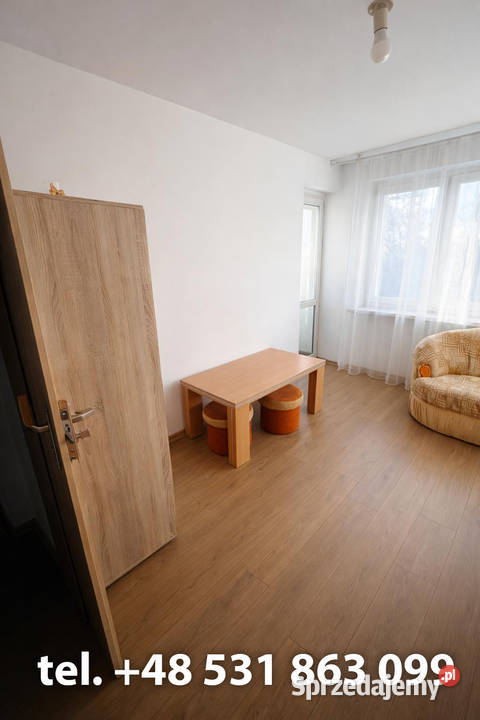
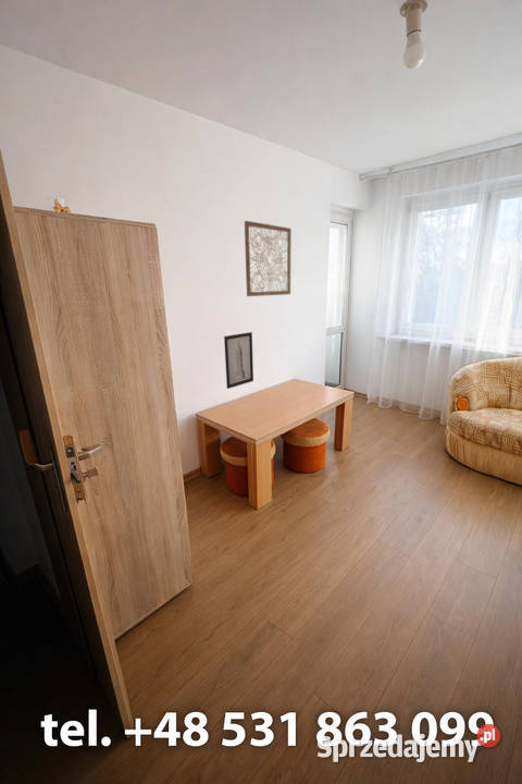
+ wall art (268, 260)
+ wall art (239, 359)
